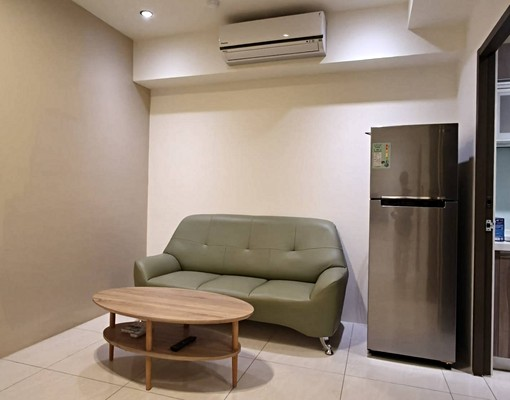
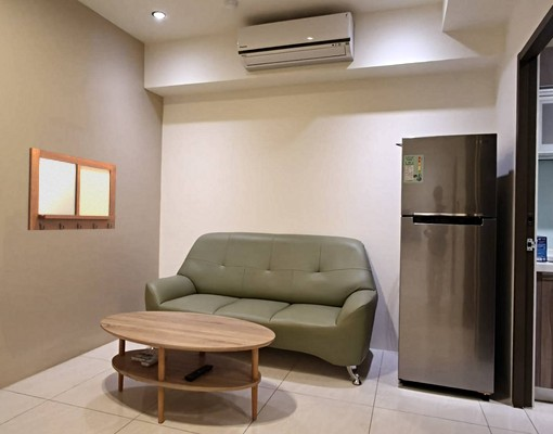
+ writing board (80, 193)
